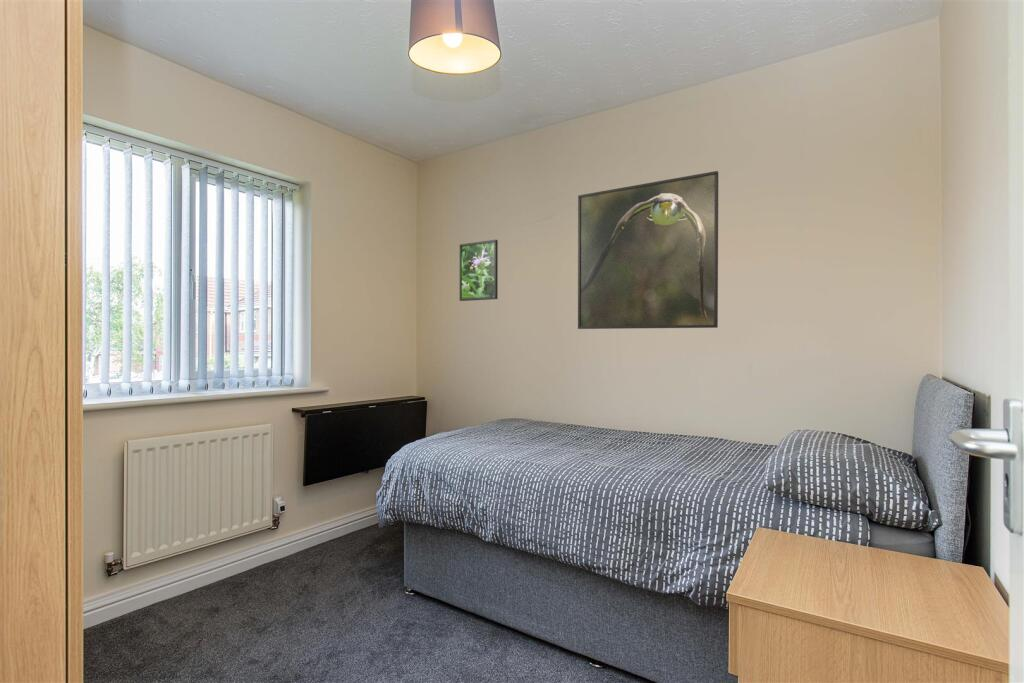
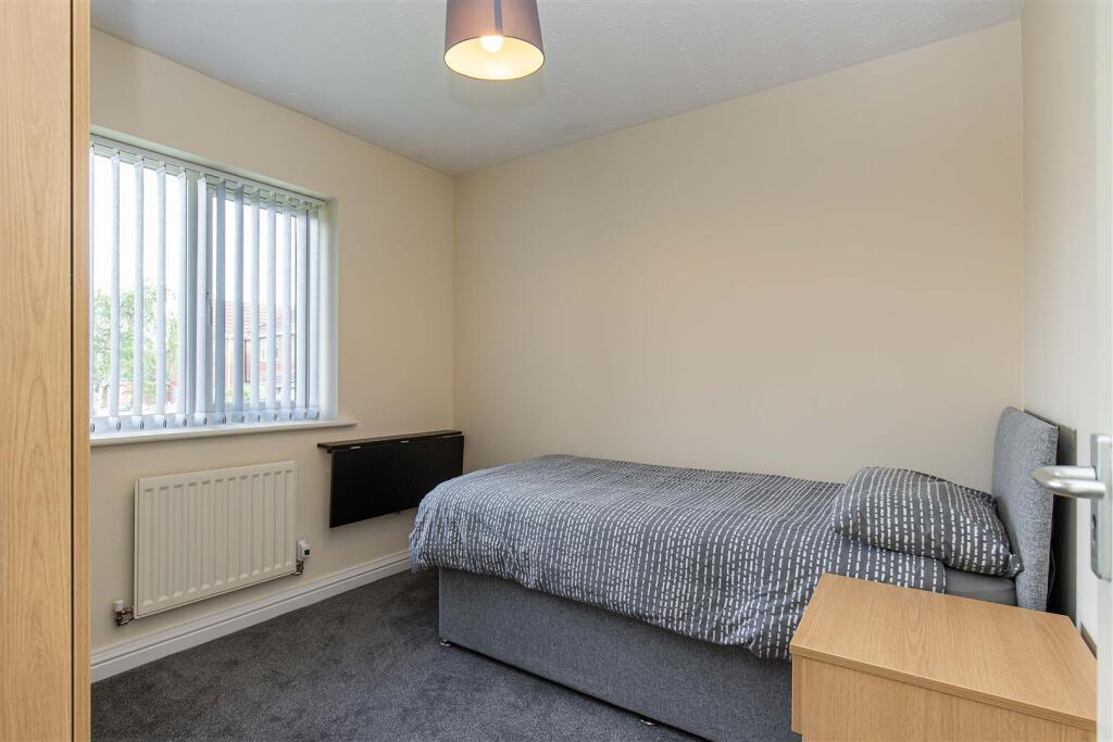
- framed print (642, 256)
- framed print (478, 271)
